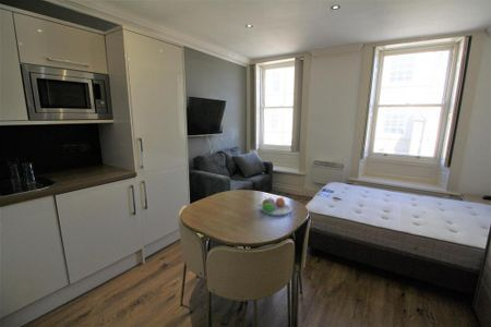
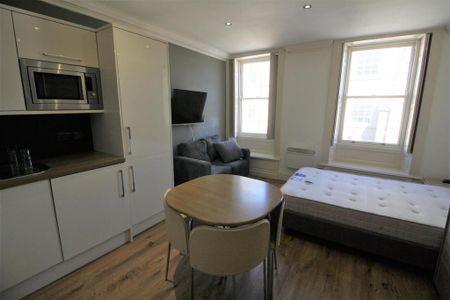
- fruit bowl (274, 204)
